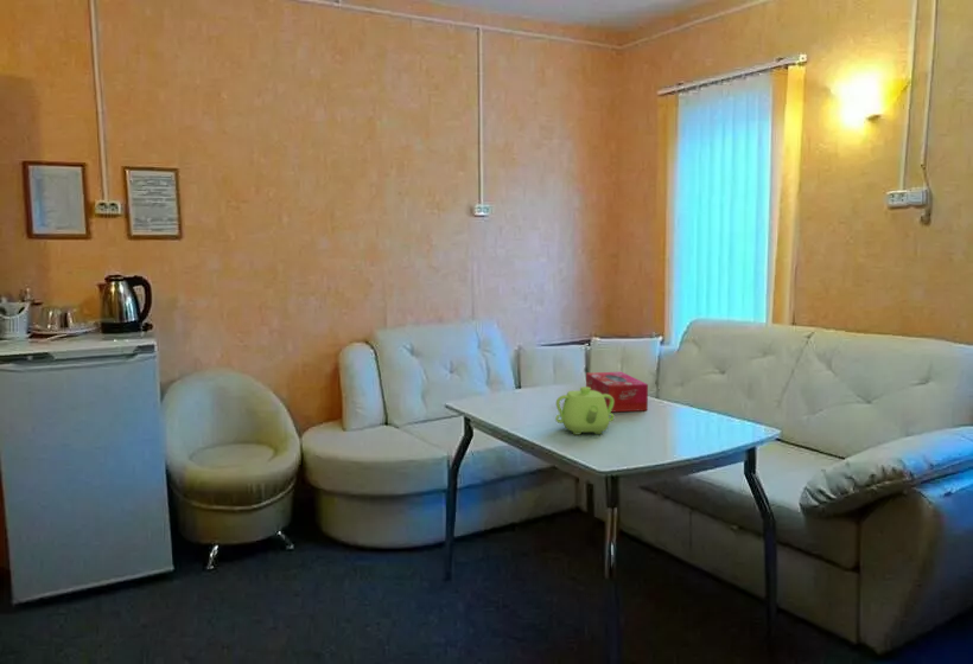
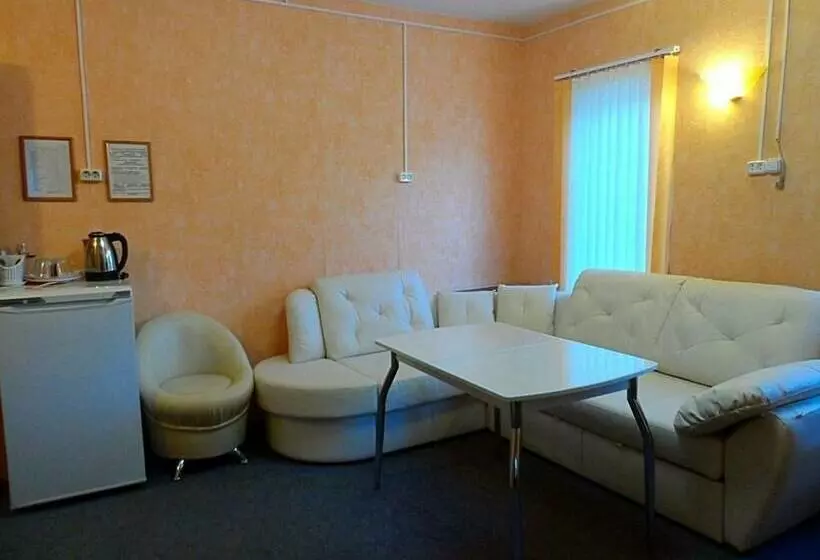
- teapot (586, 410)
- tissue box (615, 390)
